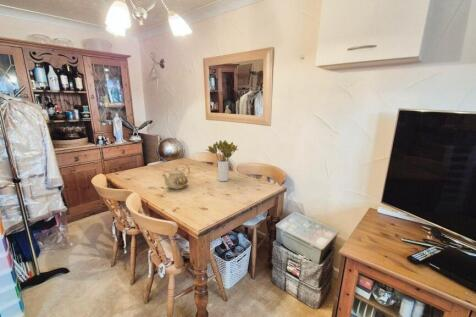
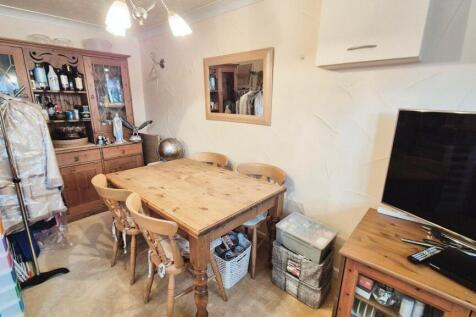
- flower bouquet (222, 160)
- teapot (176, 177)
